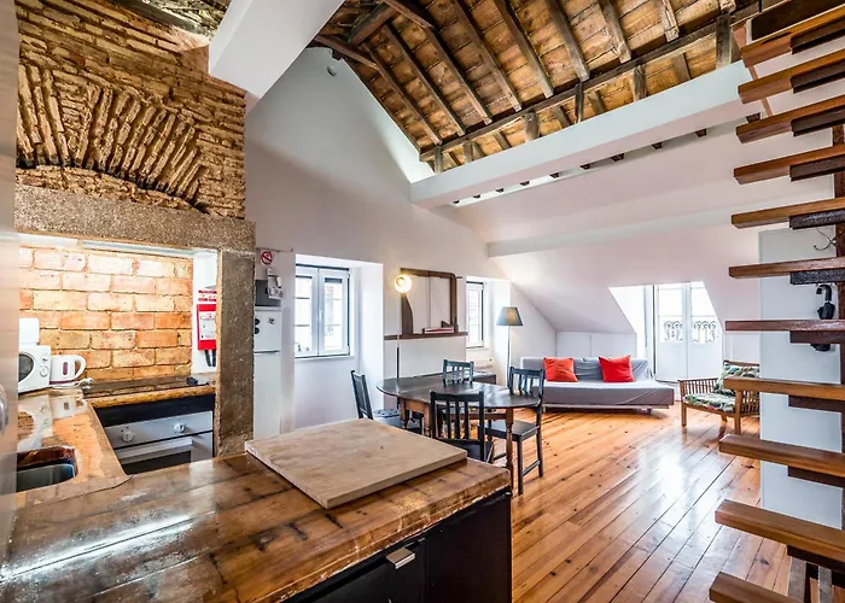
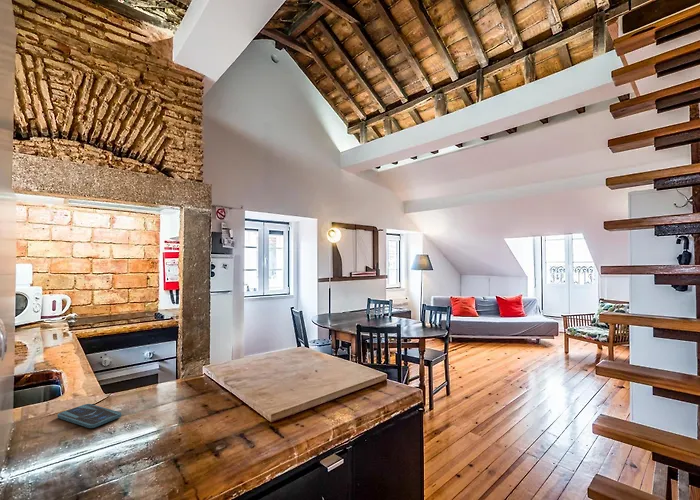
+ smartphone (89, 415)
